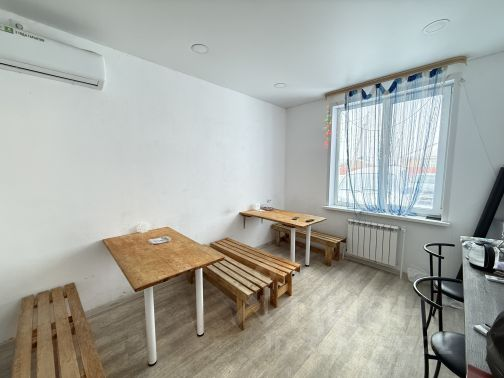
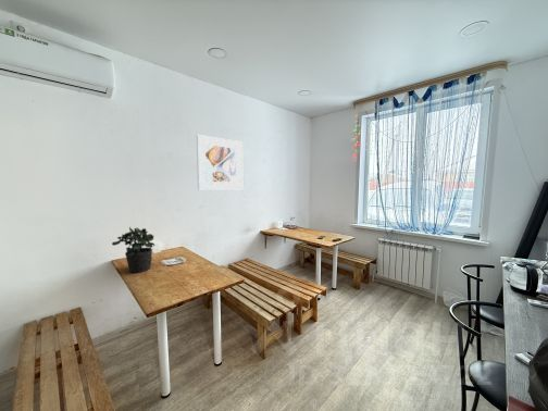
+ potted plant (136, 248)
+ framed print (221, 164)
